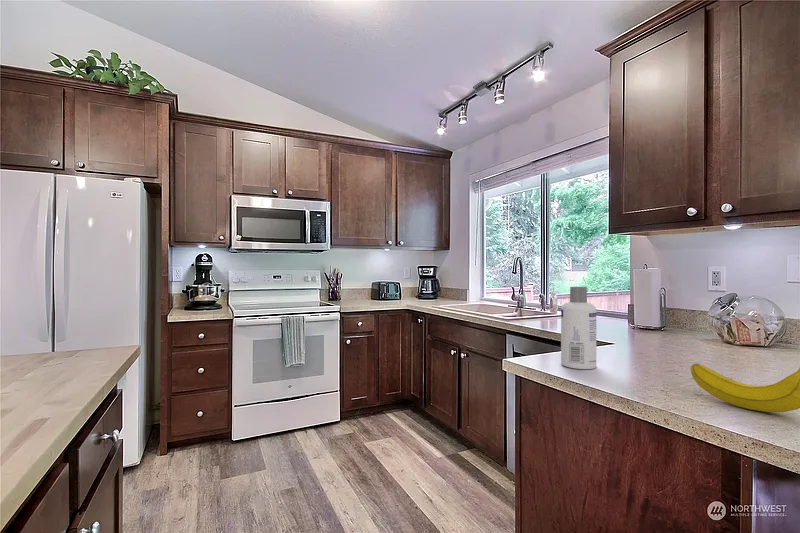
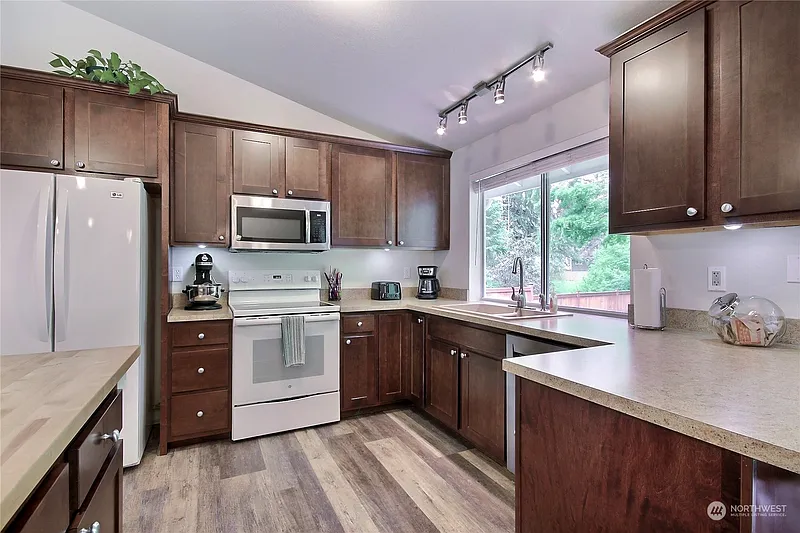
- fruit (746, 384)
- screw cap bottle (578, 326)
